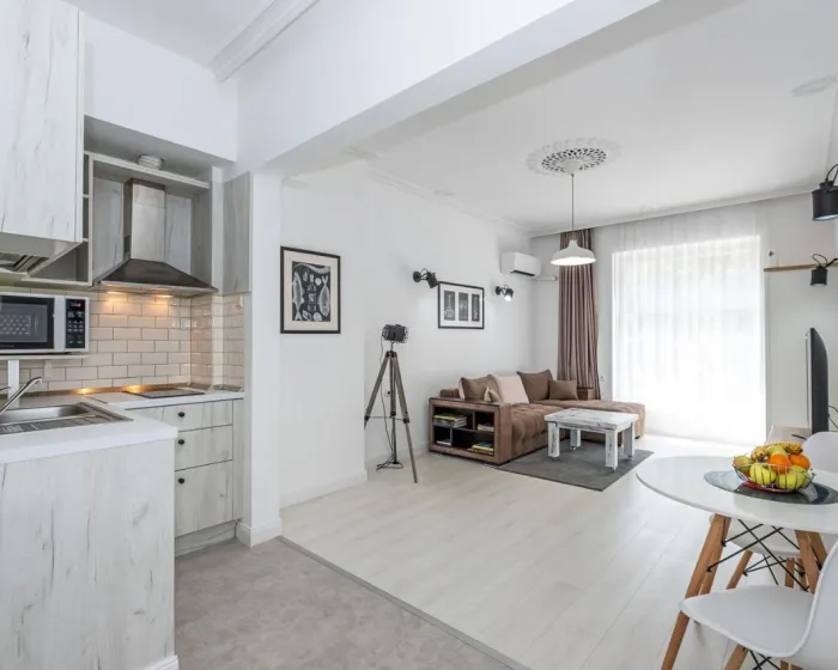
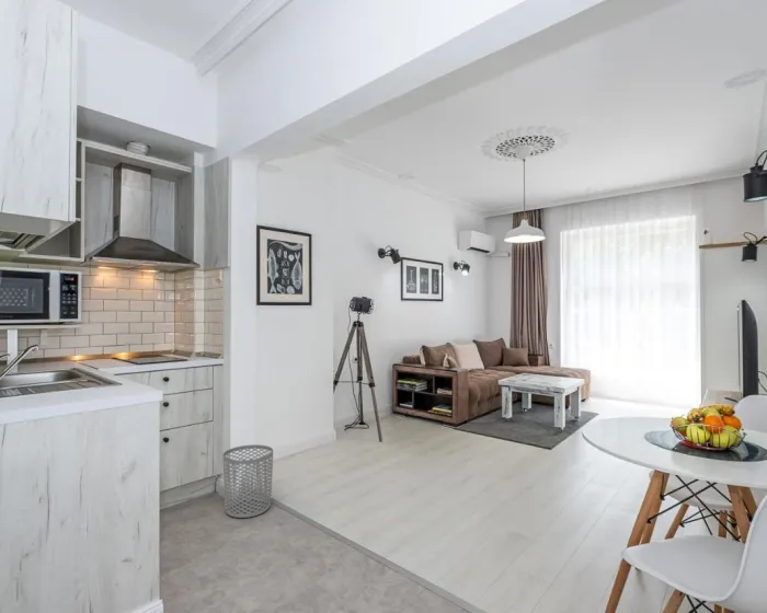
+ waste bin (248, 479)
